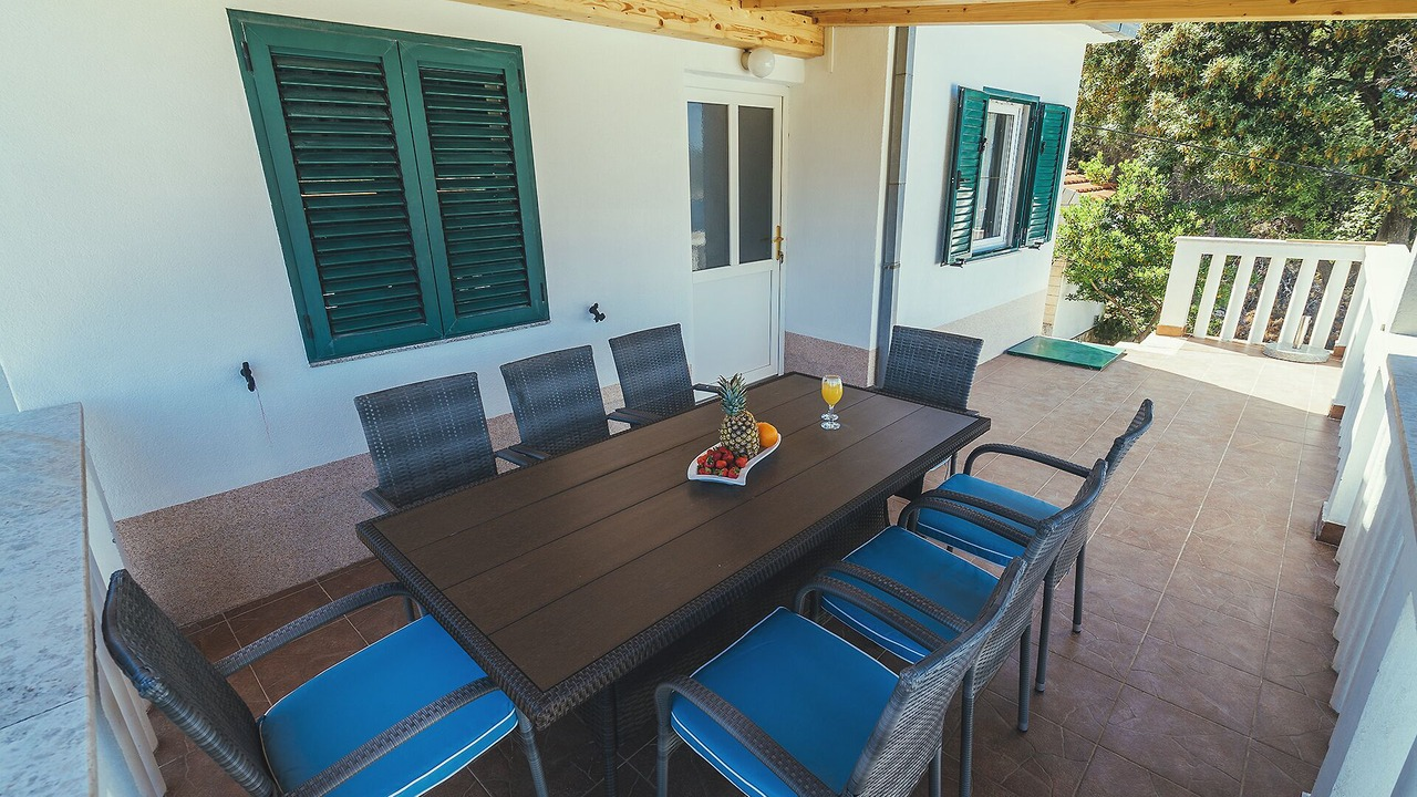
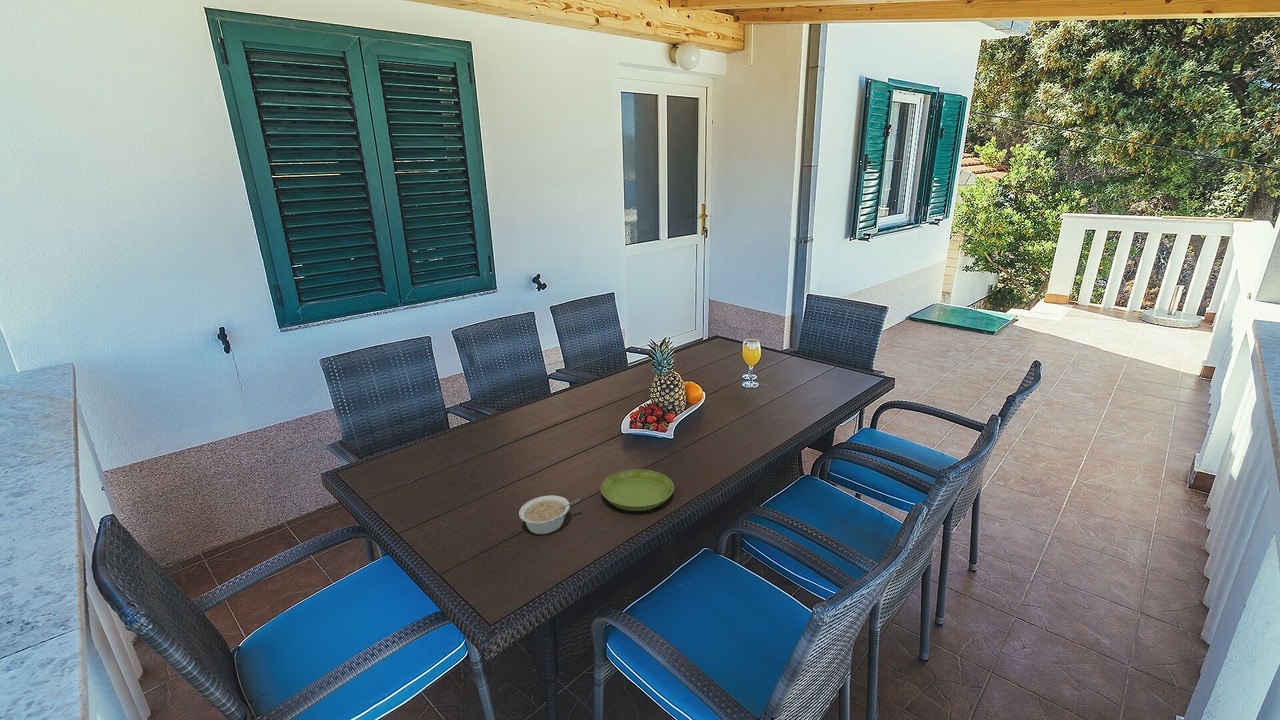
+ legume (546, 514)
+ saucer (637, 491)
